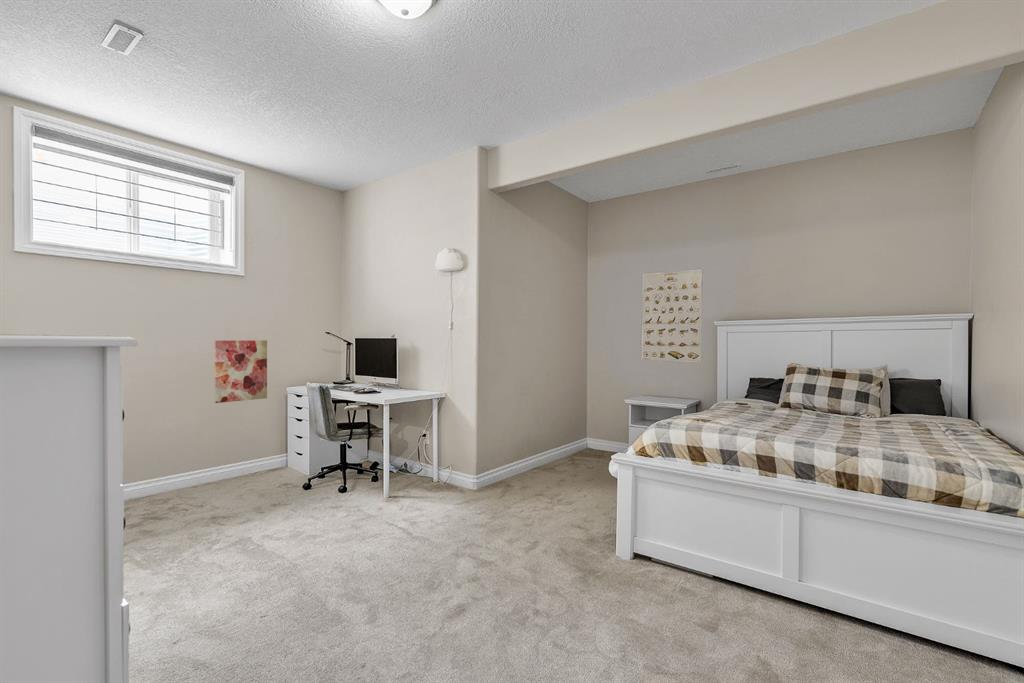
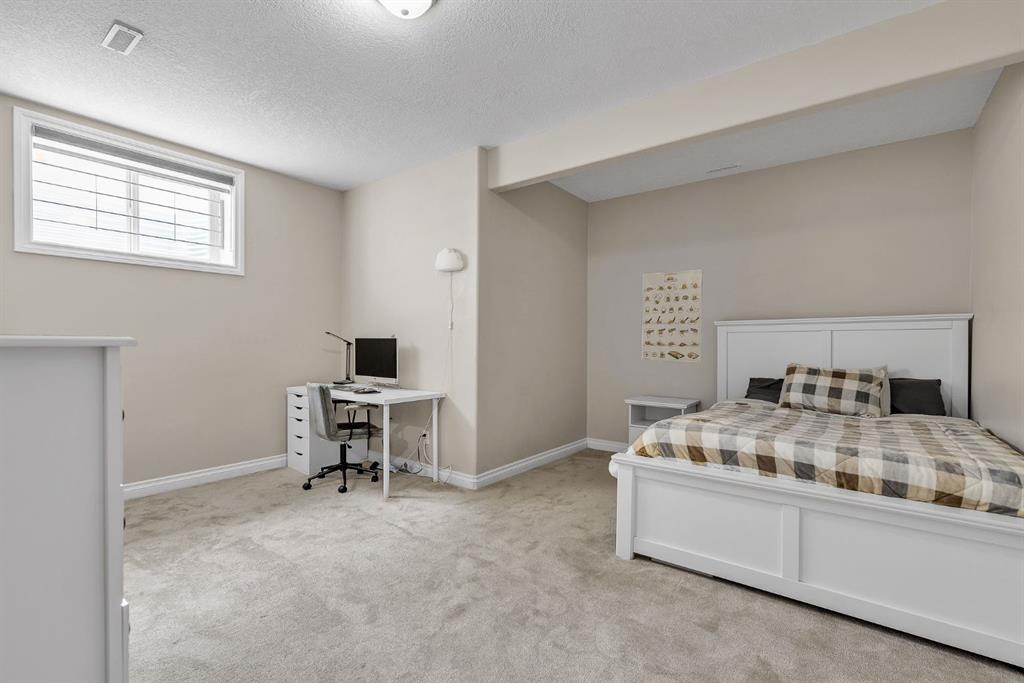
- wall art (241, 370)
